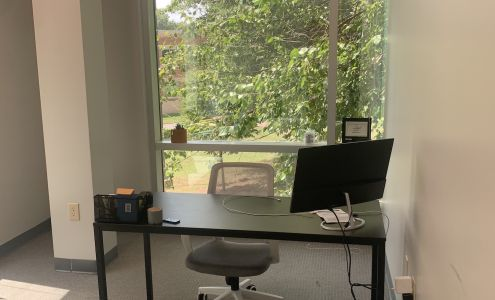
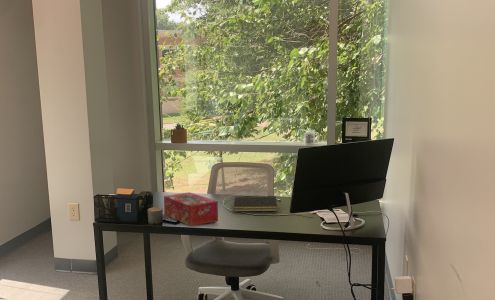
+ notepad (255, 203)
+ tissue box (190, 208)
